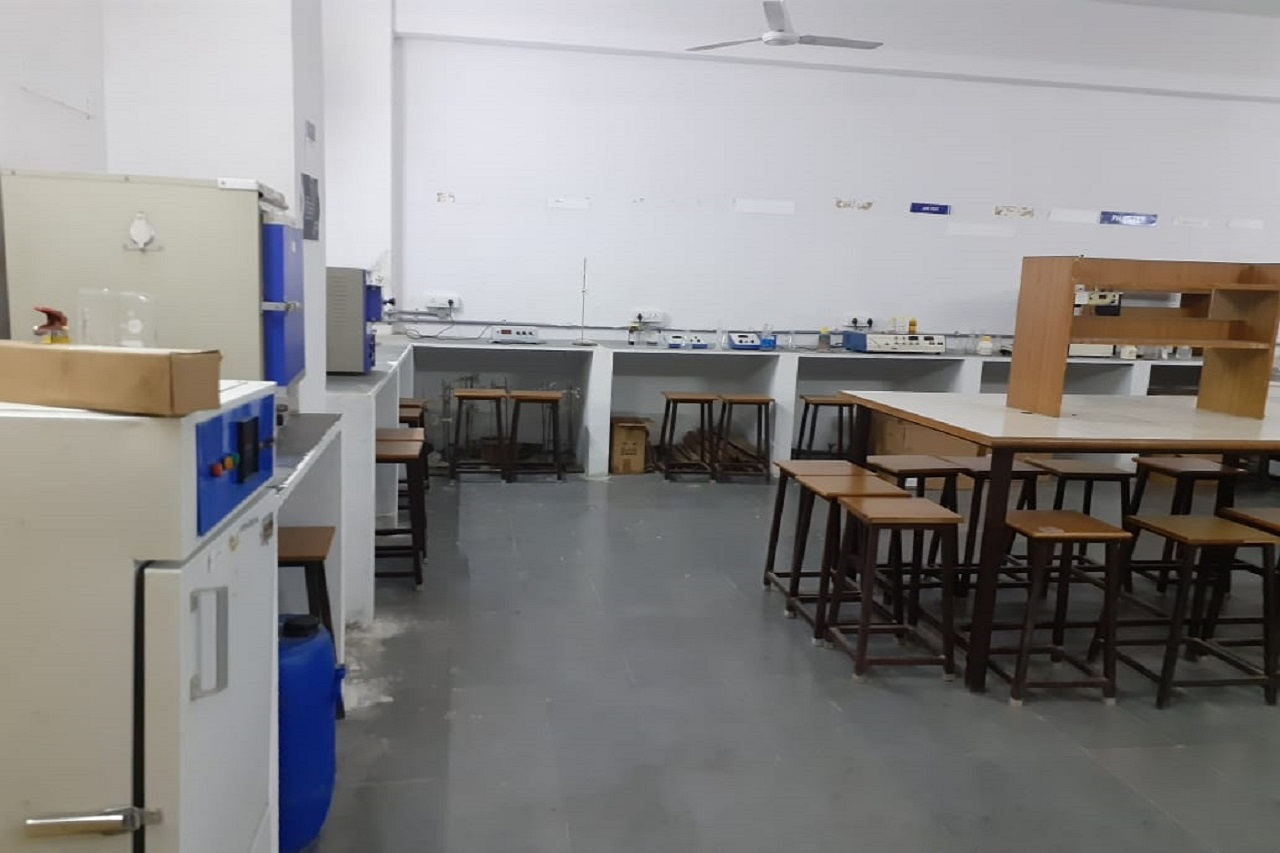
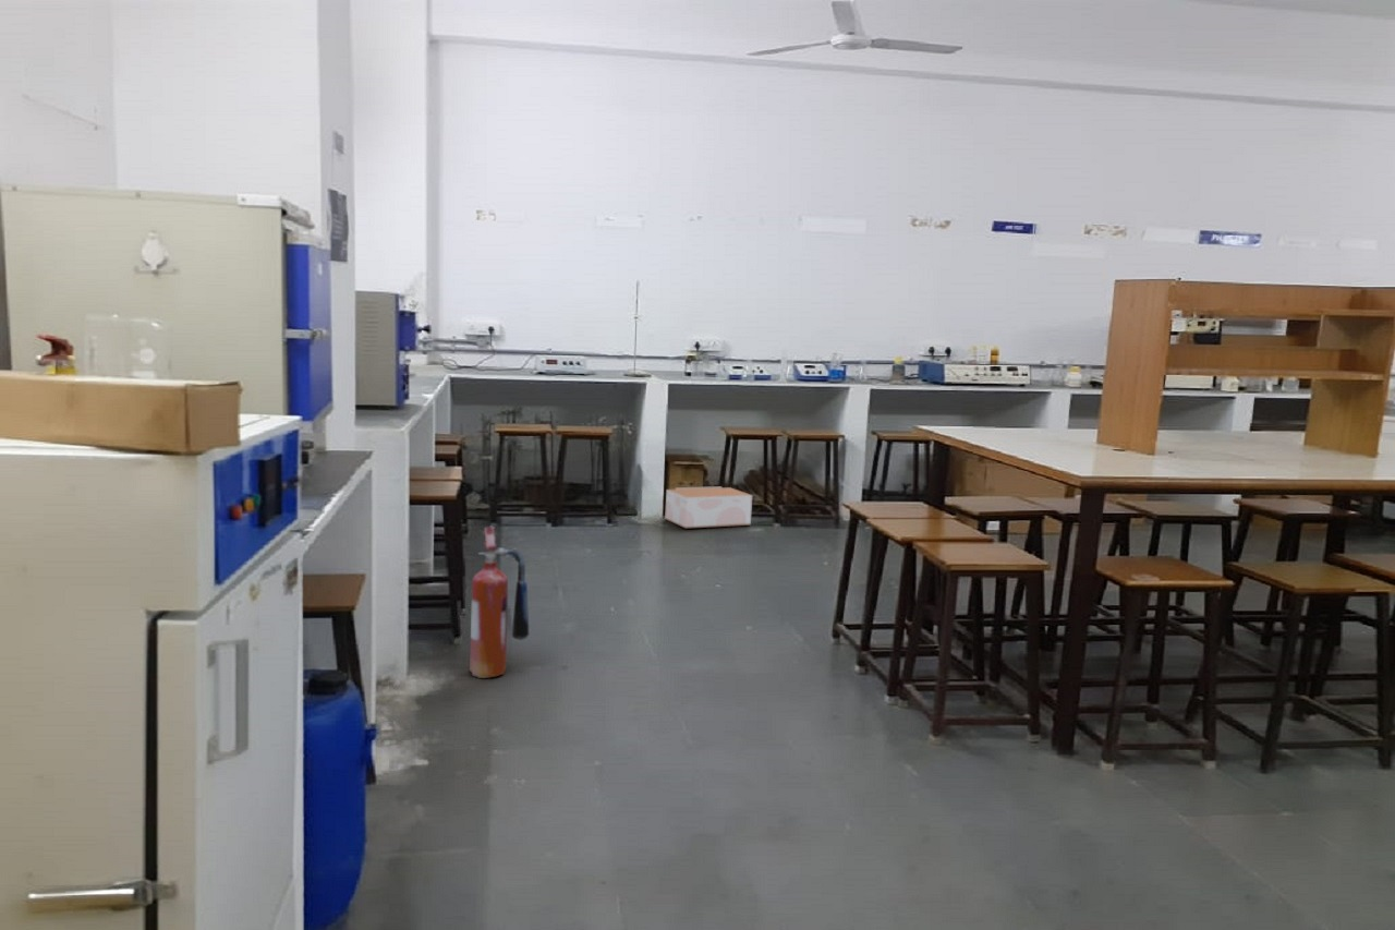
+ cardboard box (707, 506)
+ fire extinguisher (499, 601)
